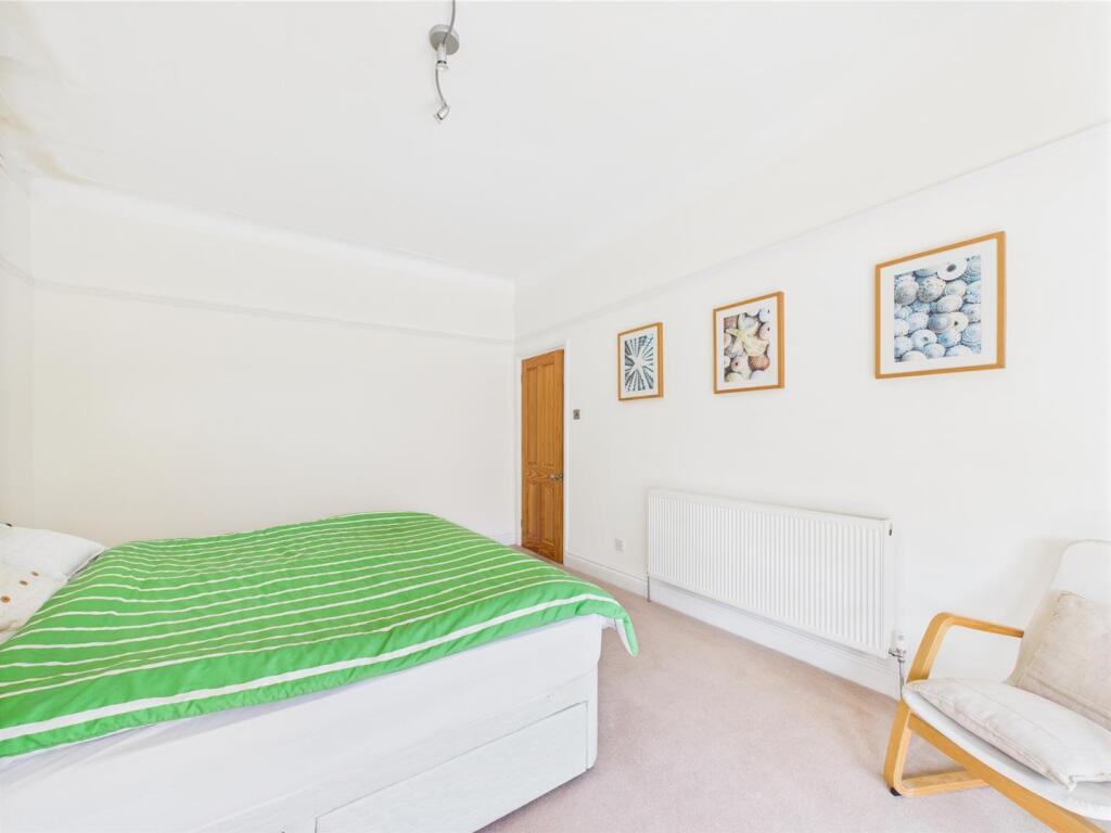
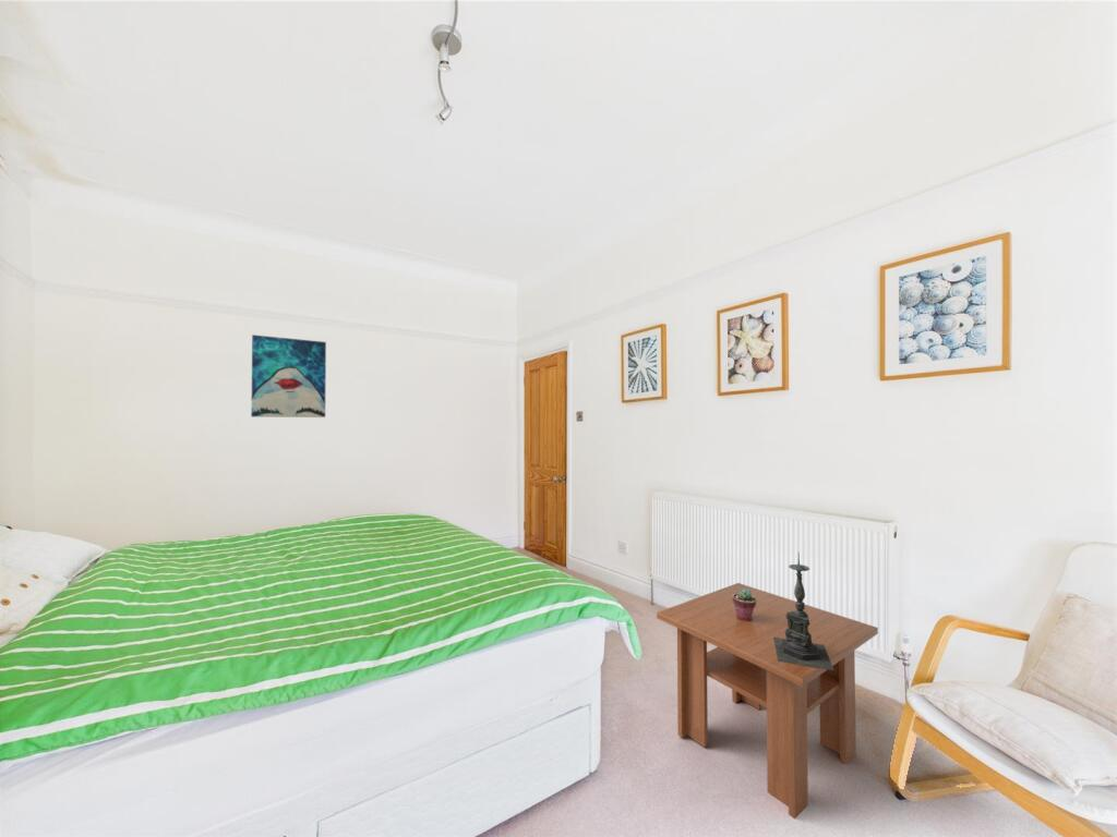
+ potted succulent (744, 603)
+ wall art (289, 377)
+ coffee table (762, 681)
+ candle holder (801, 602)
